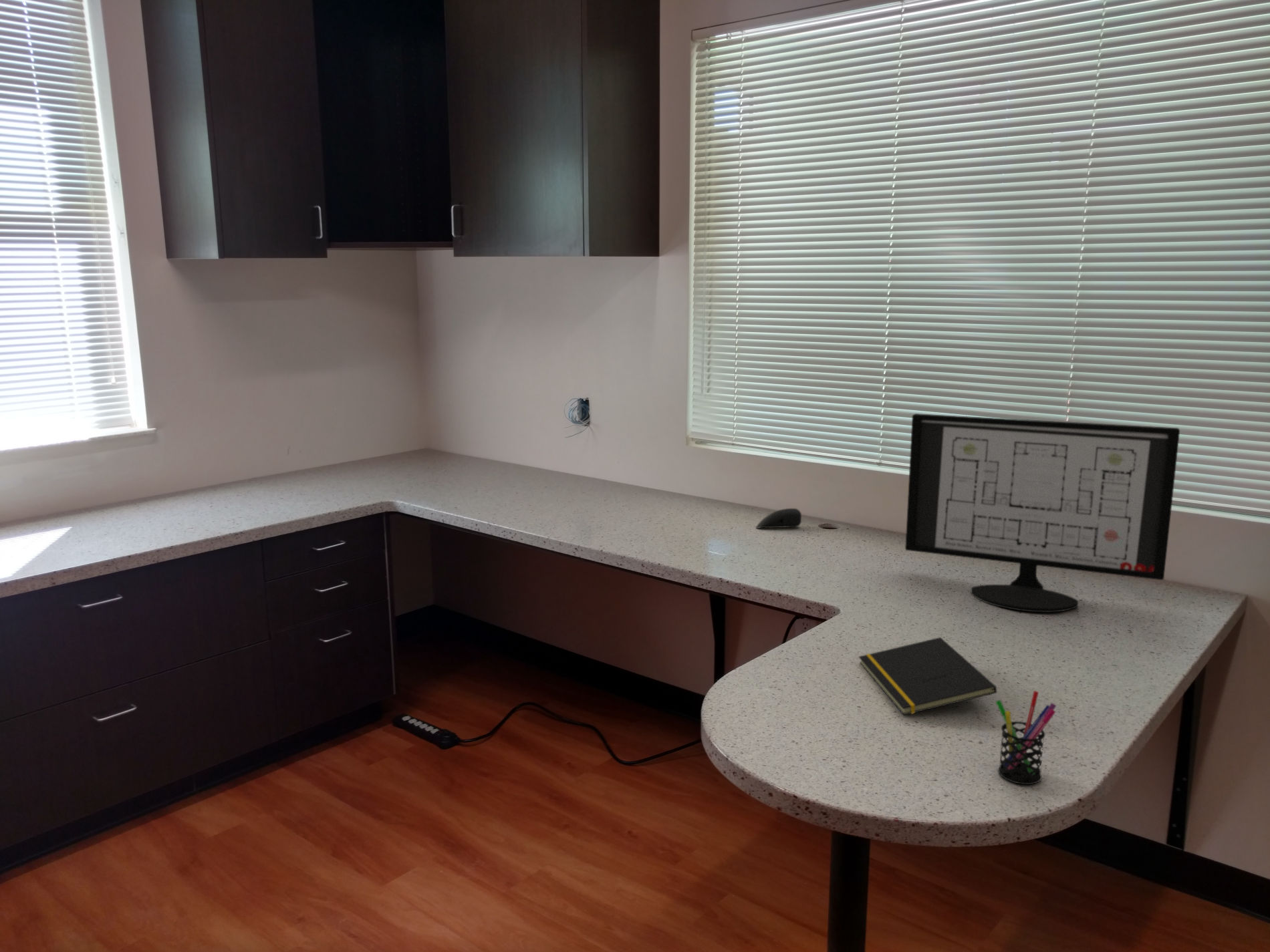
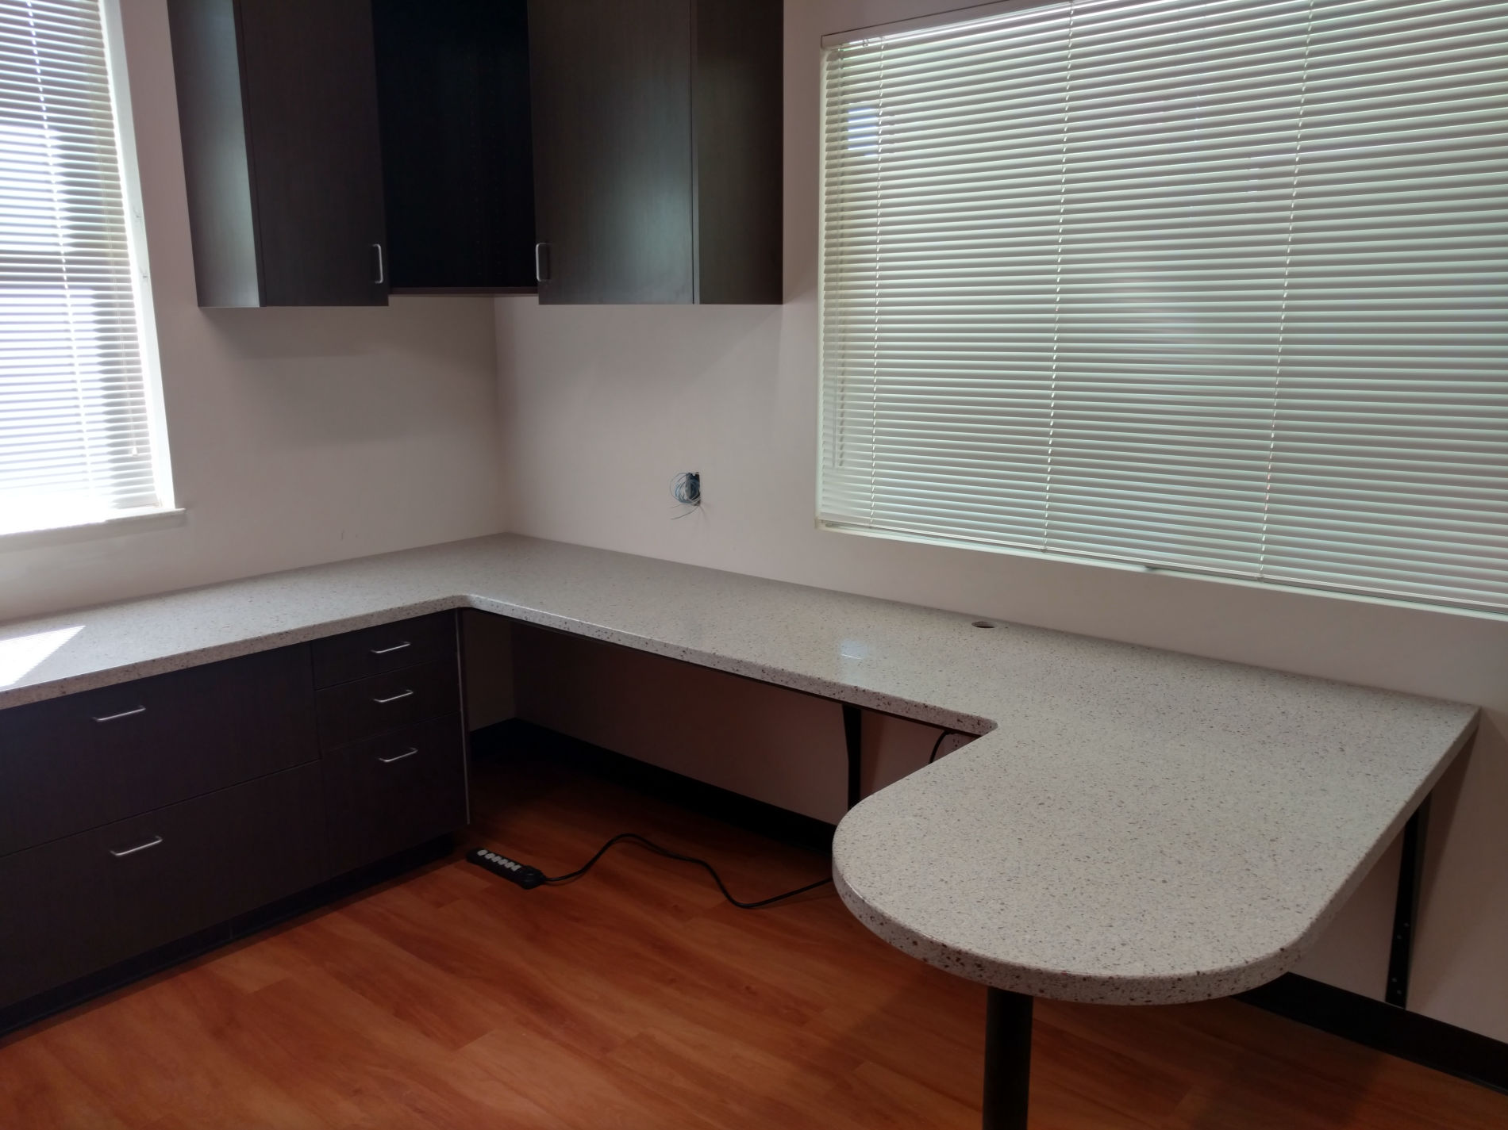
- pen holder (1020, 732)
- computer monitor (1029, 513)
- computer mouse (778, 518)
- notepad (923, 673)
